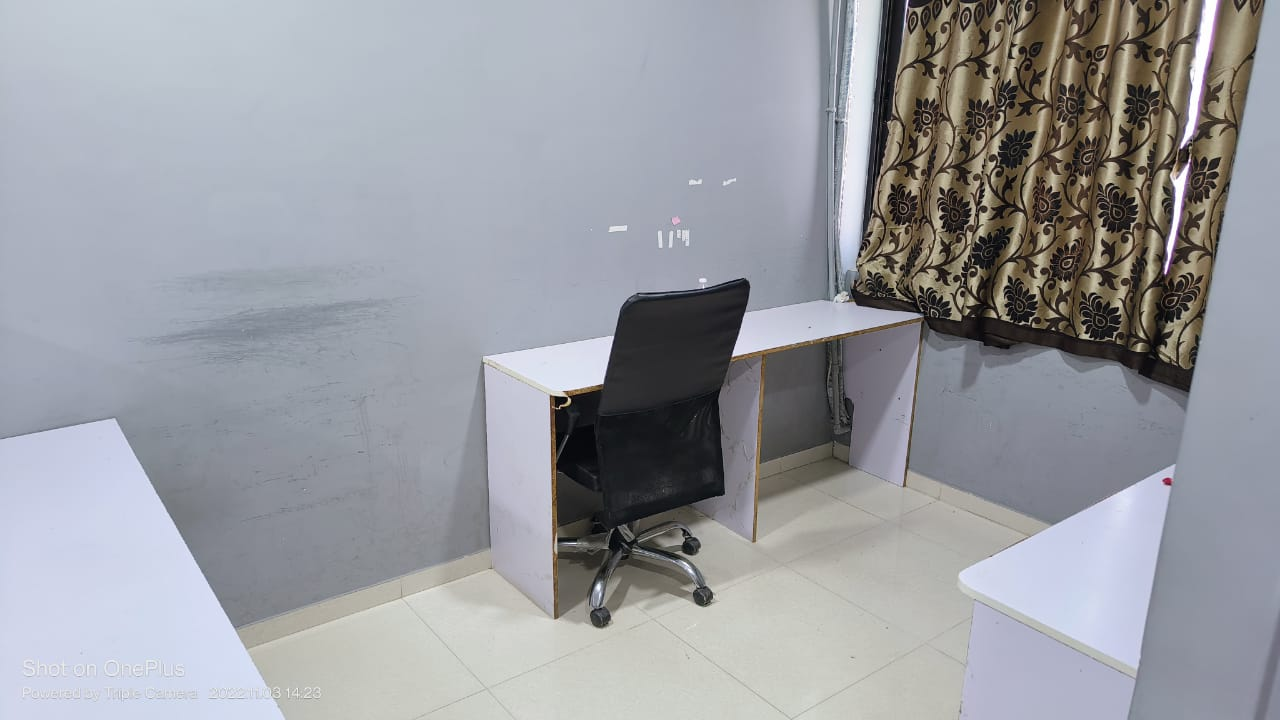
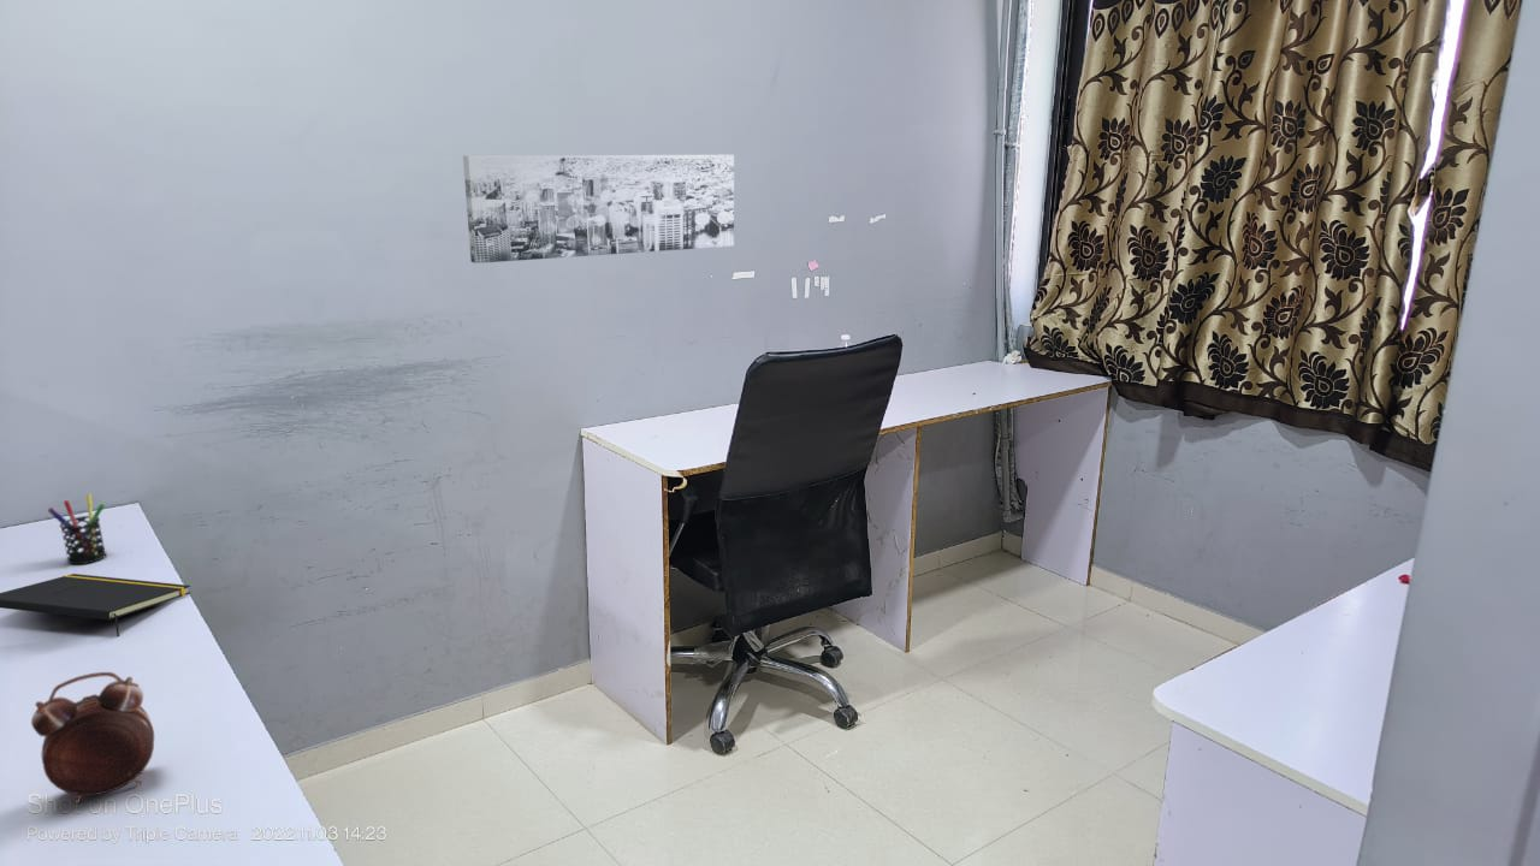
+ wall art (610, 204)
+ alarm clock (95, 734)
+ pen holder (83, 527)
+ notepad (90, 595)
